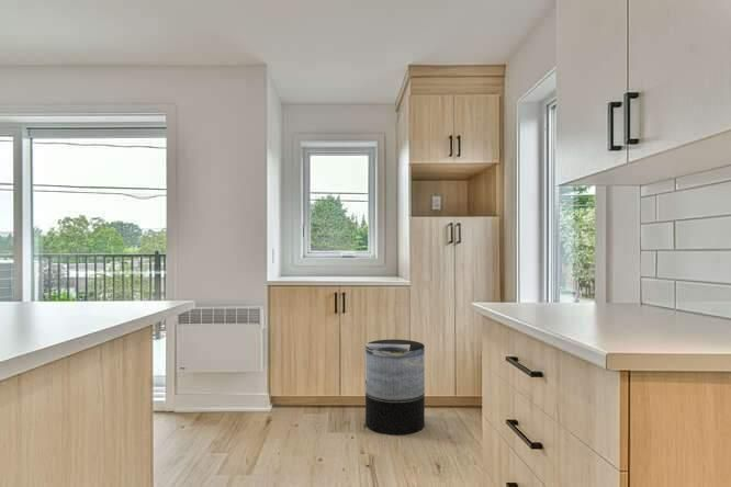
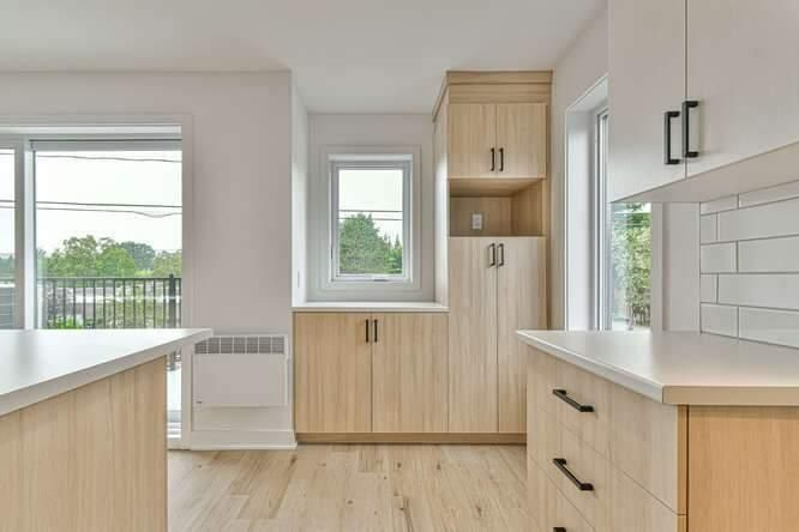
- trash can (394, 384)
